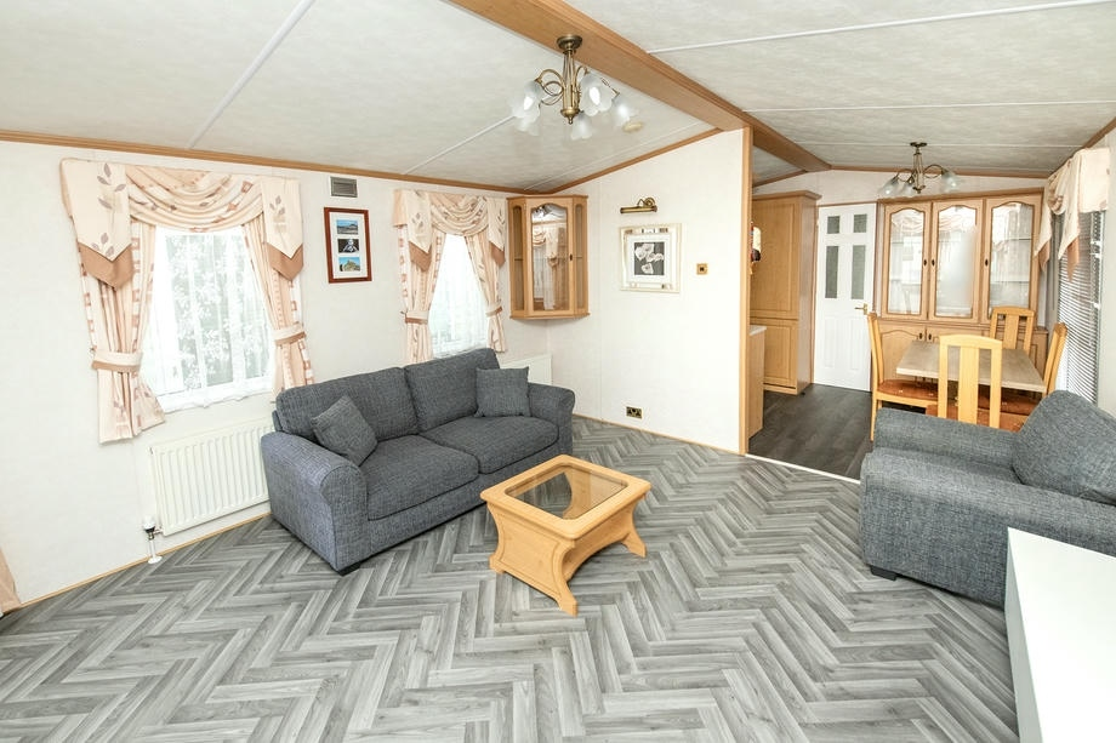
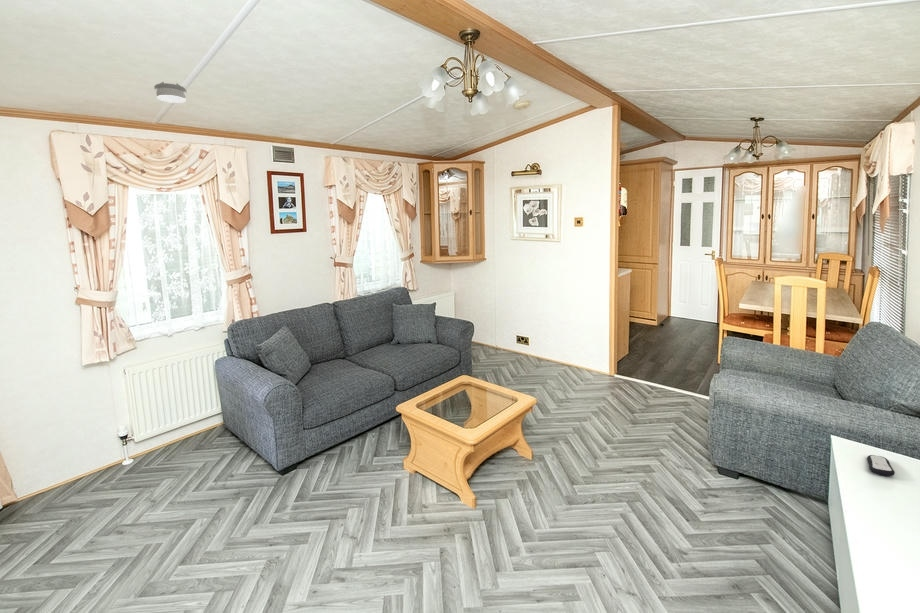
+ remote control (879, 464)
+ smoke detector (170, 91)
